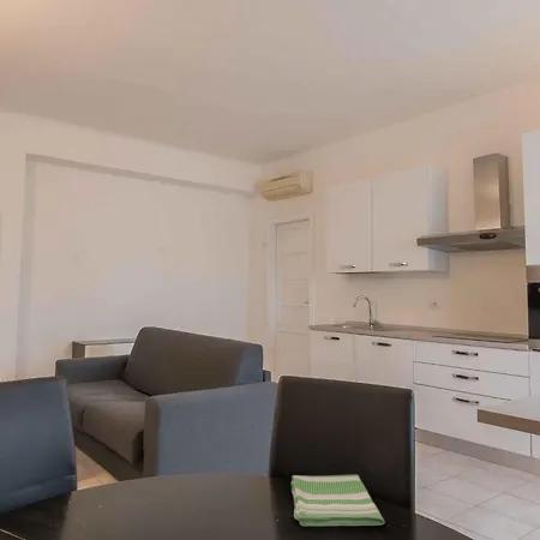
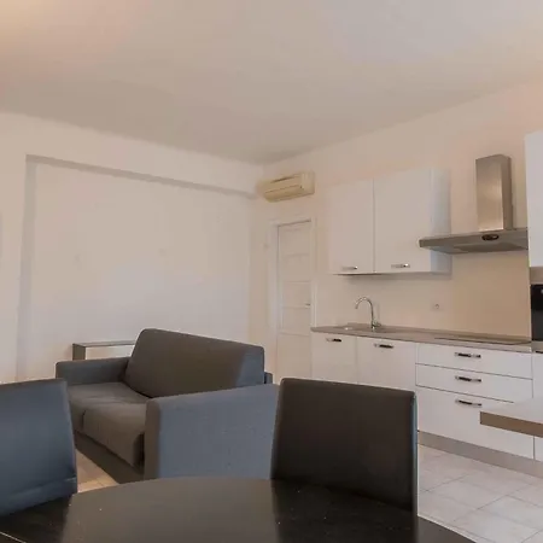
- dish towel (331, 497)
